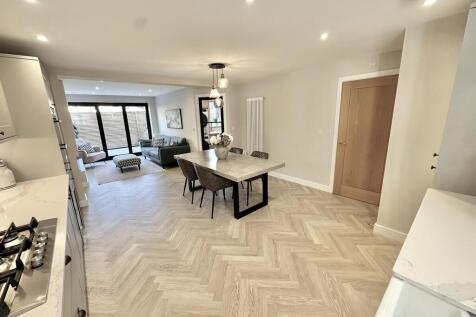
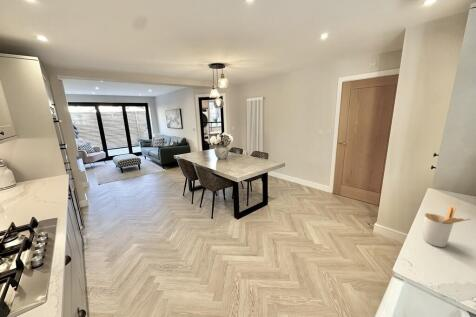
+ utensil holder (443, 227)
